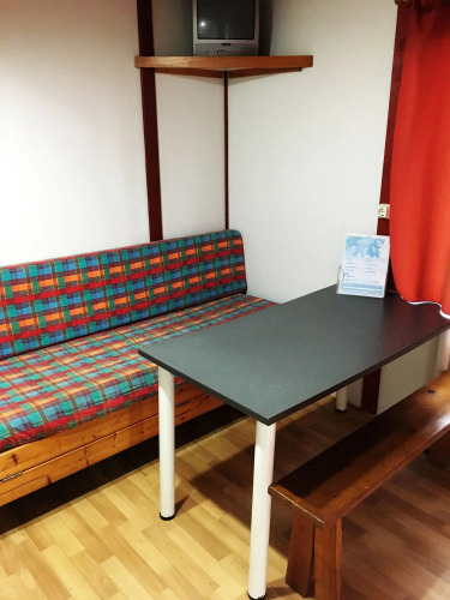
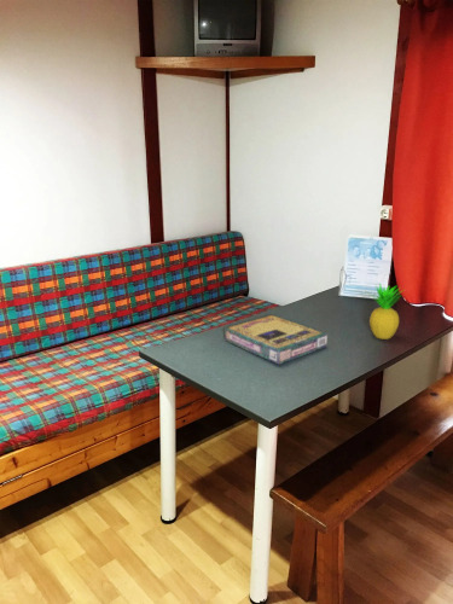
+ video game box (274, 337)
+ fruit (382, 312)
